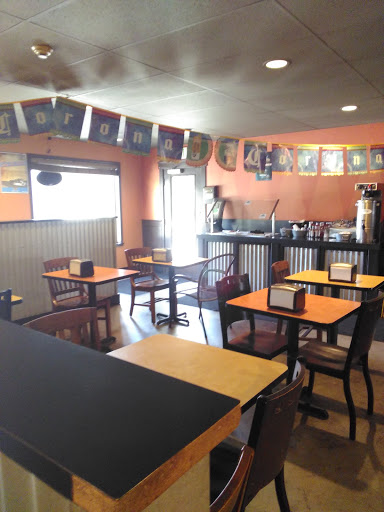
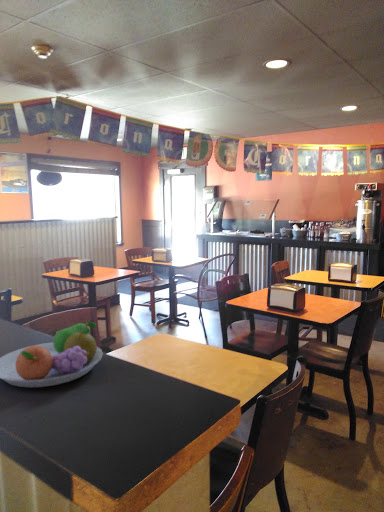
+ fruit bowl (53, 347)
